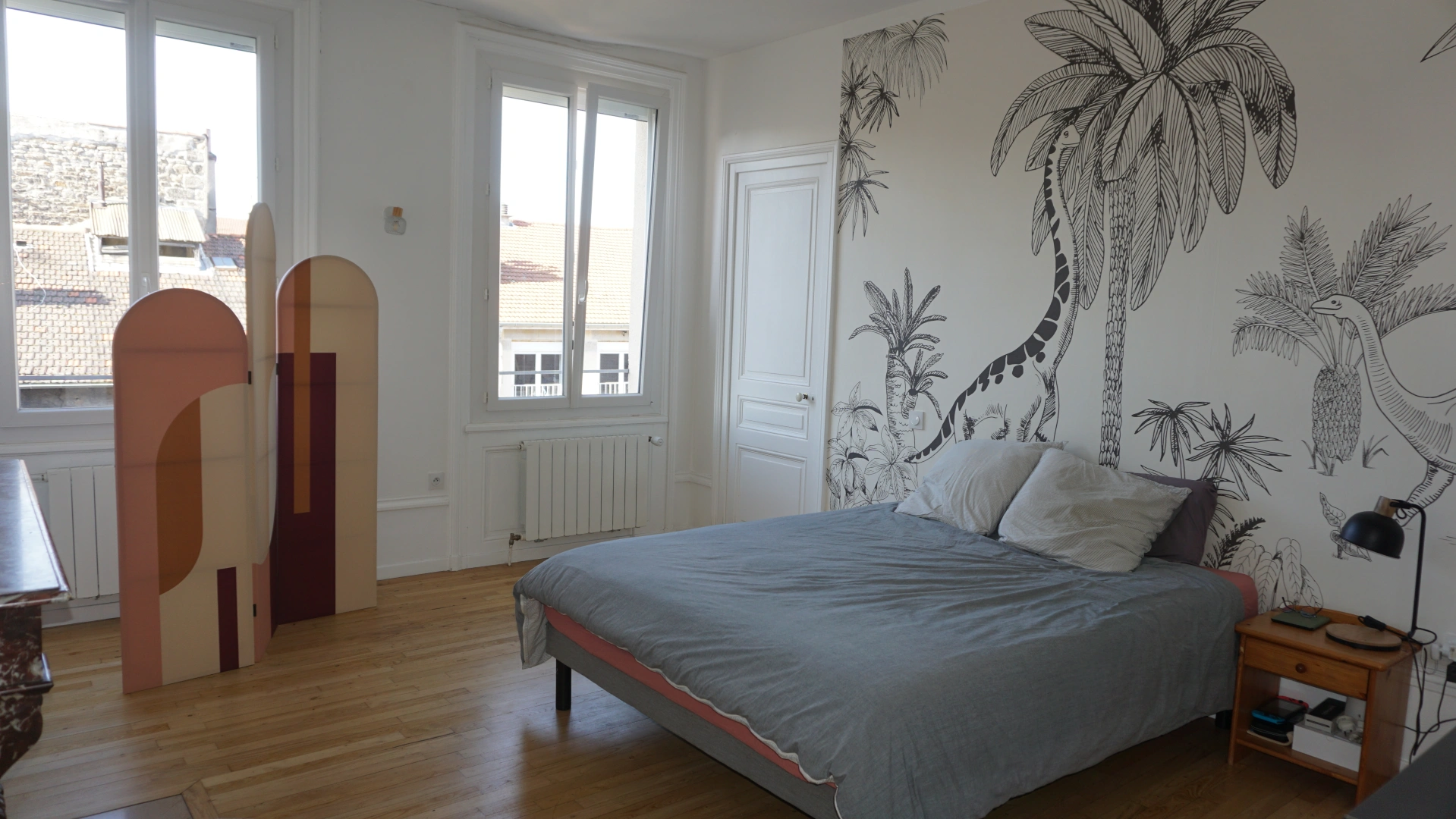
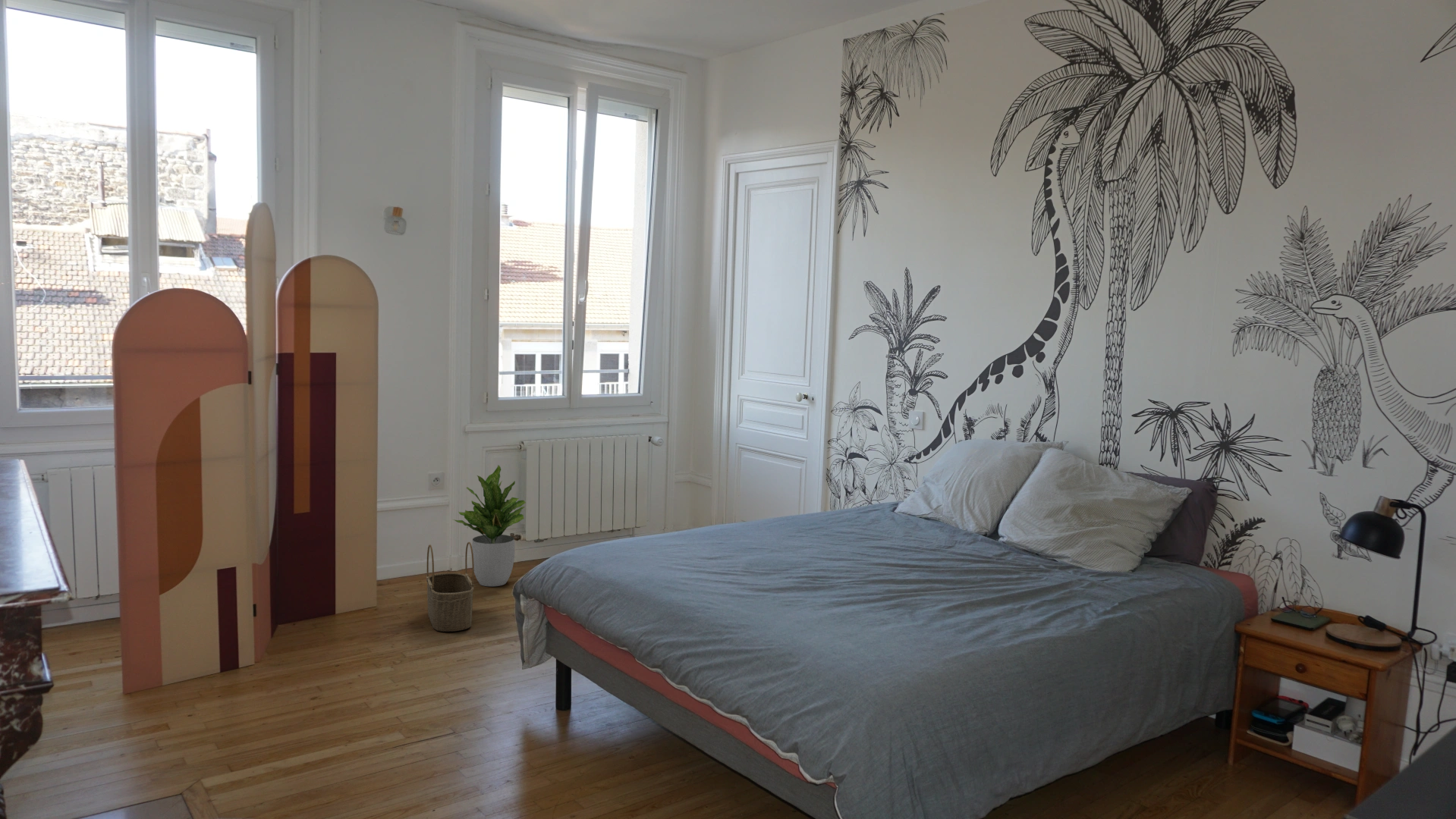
+ potted plant (492, 526)
+ wicker basket (449, 582)
